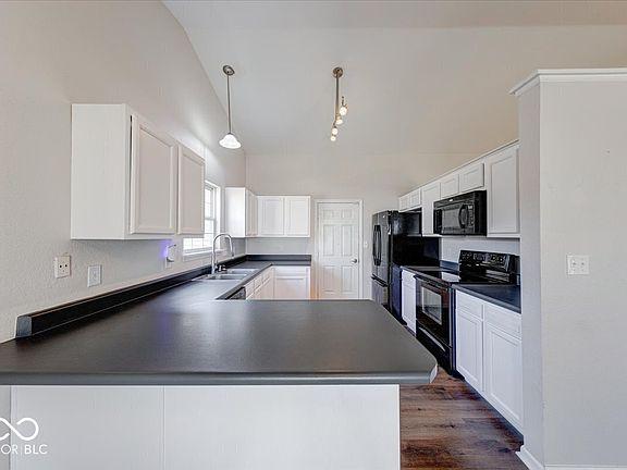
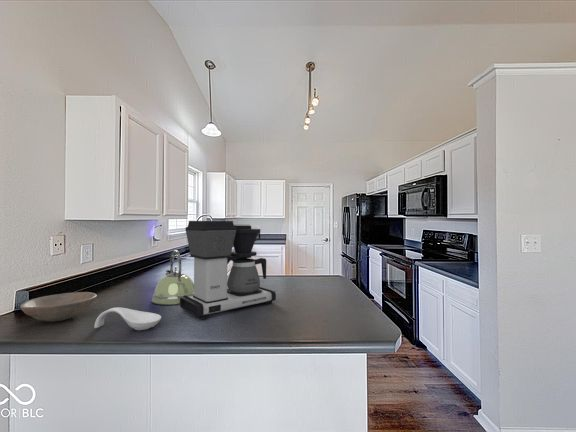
+ bowl (60, 308)
+ kettle (174, 274)
+ spoon rest (128, 318)
+ coffee maker (229, 261)
